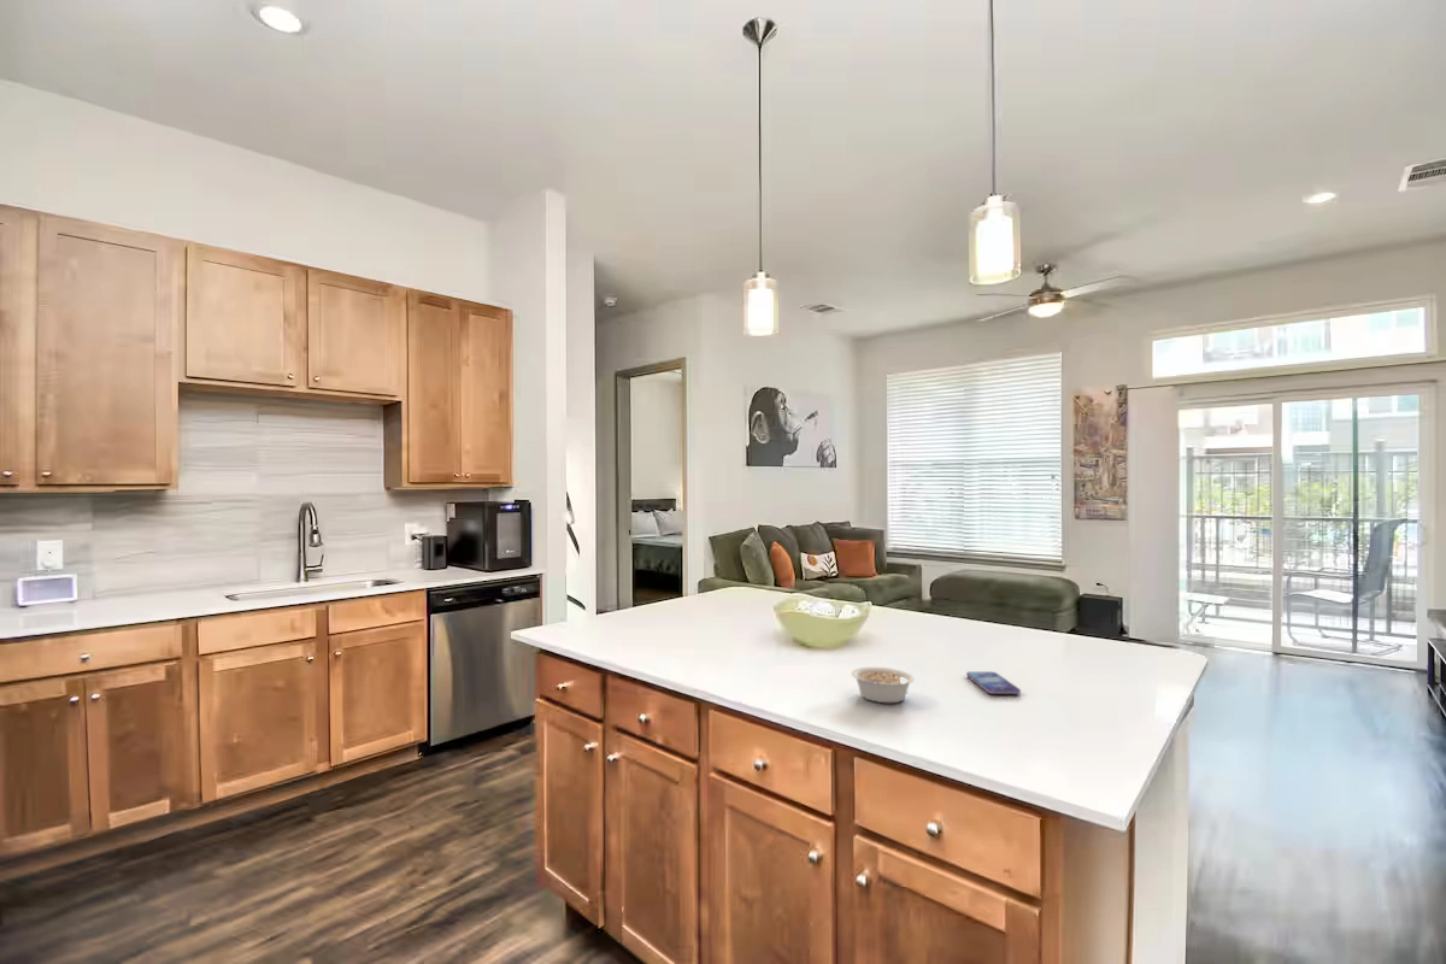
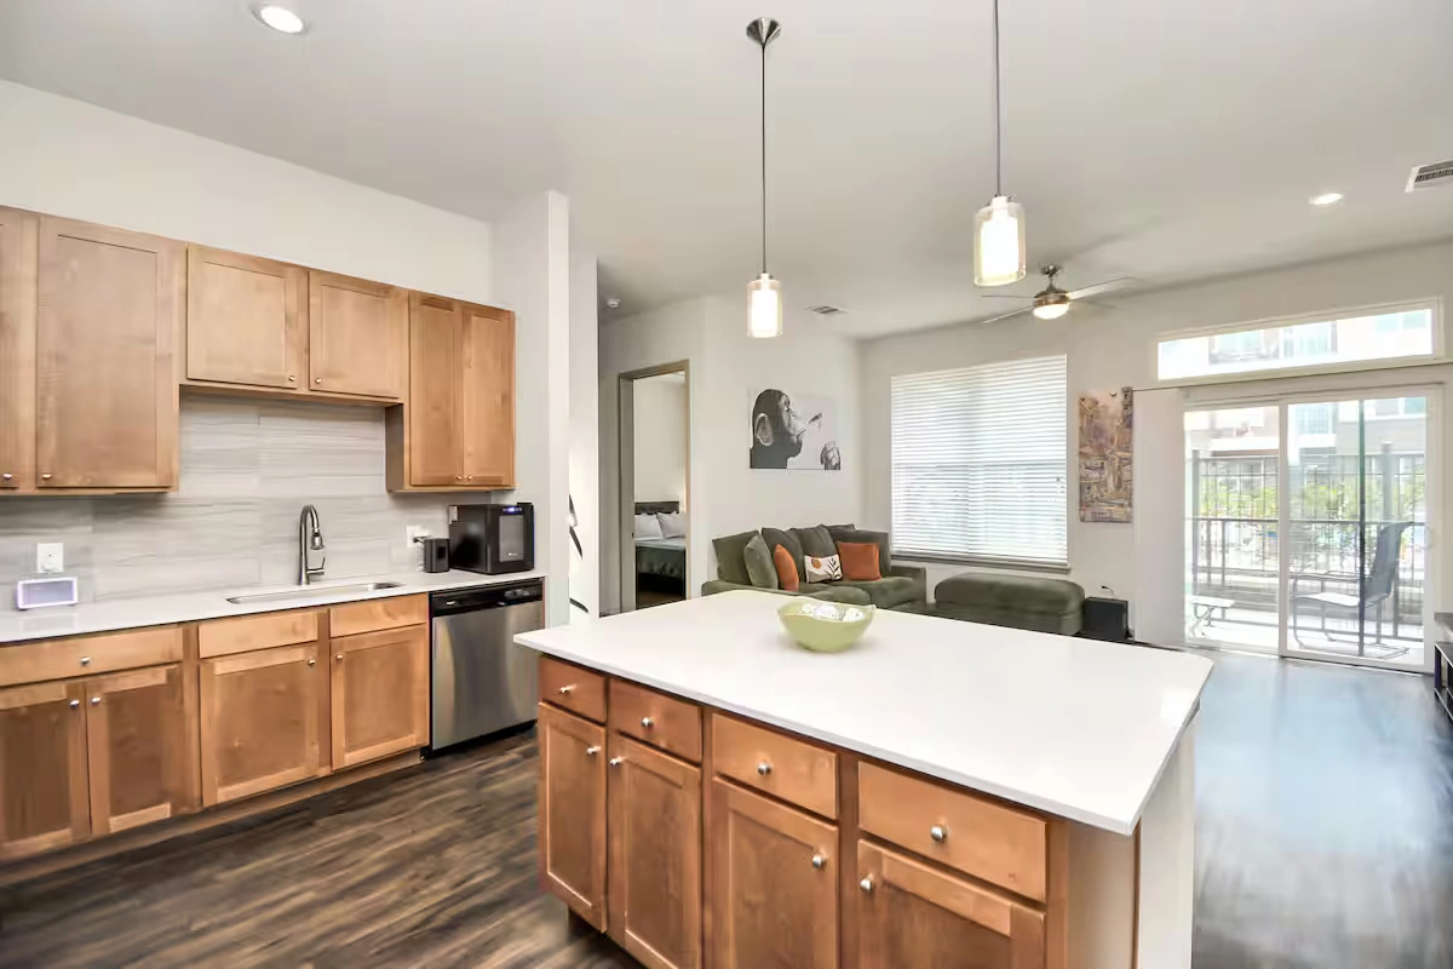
- legume (884, 683)
- smartphone (992, 682)
